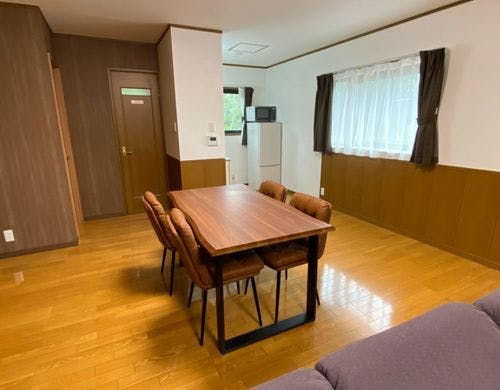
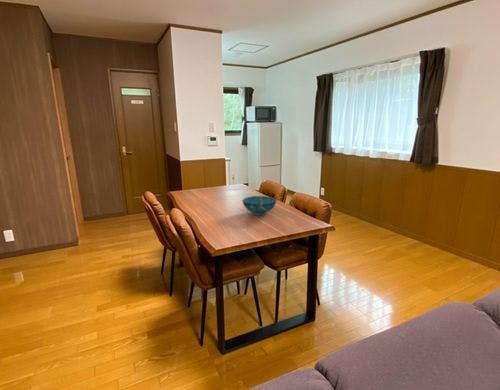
+ decorative bowl (259, 206)
